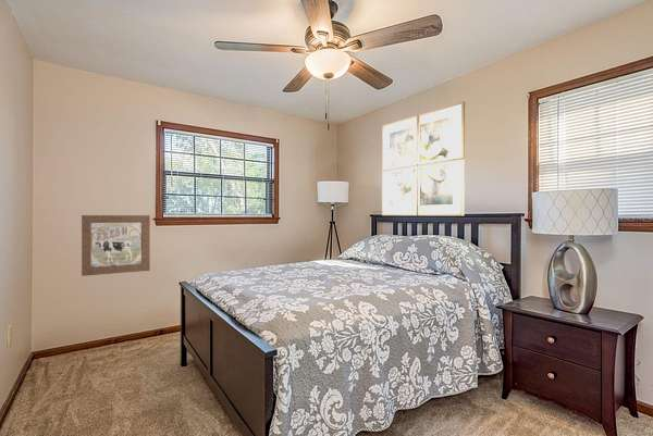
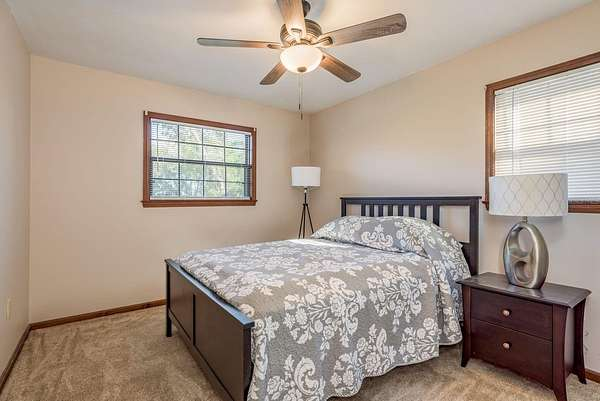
- wall art (418, 164)
- wall art (116, 244)
